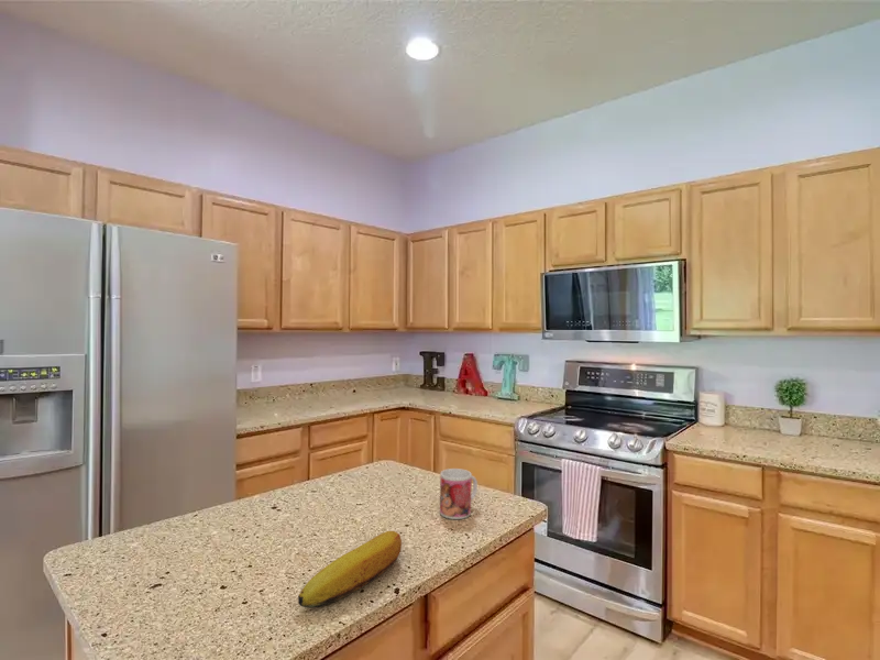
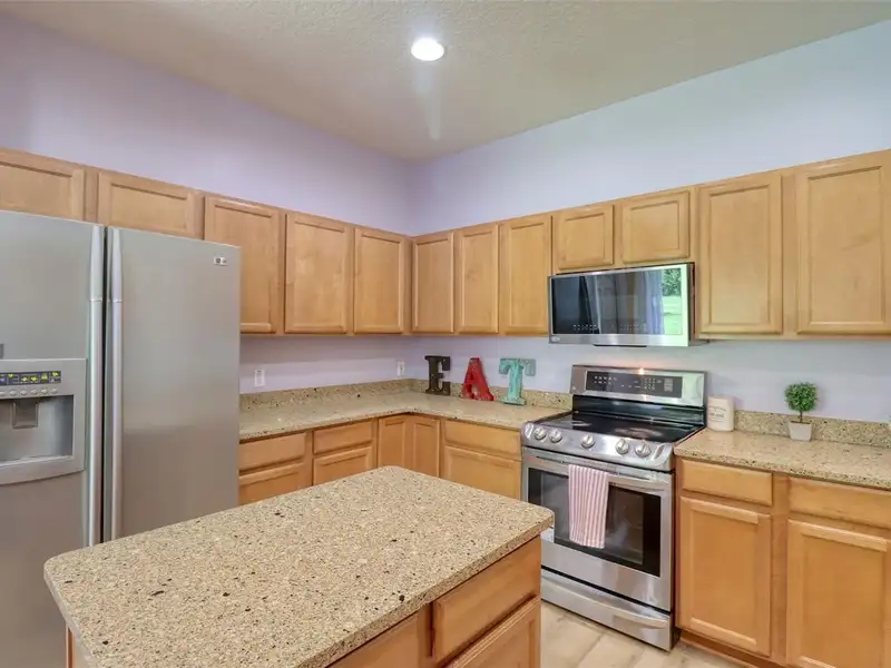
- fruit (352, 556)
- mug (461, 492)
